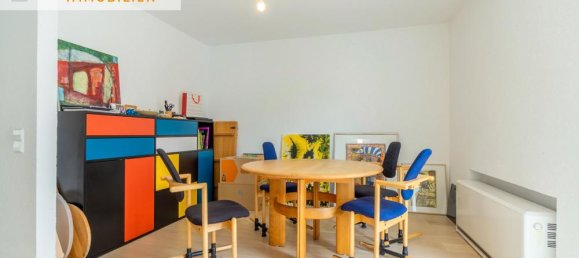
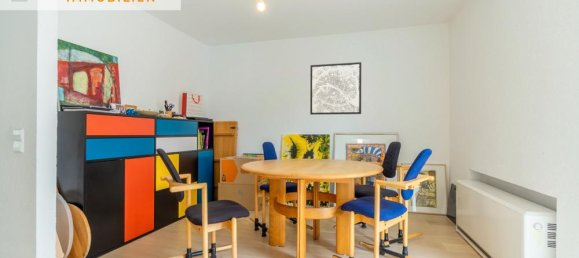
+ wall art (335, 89)
